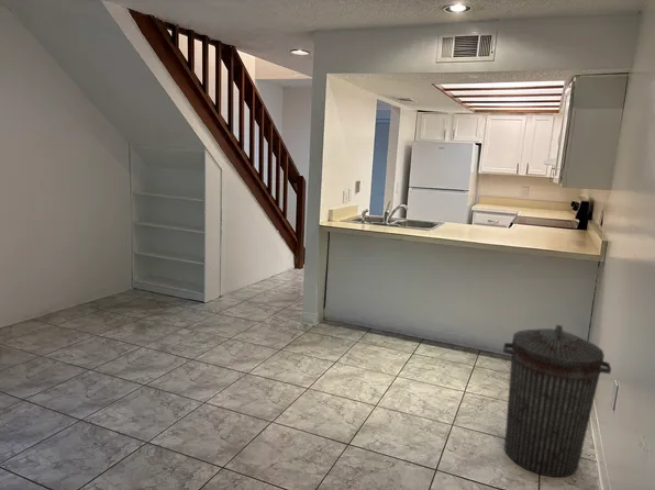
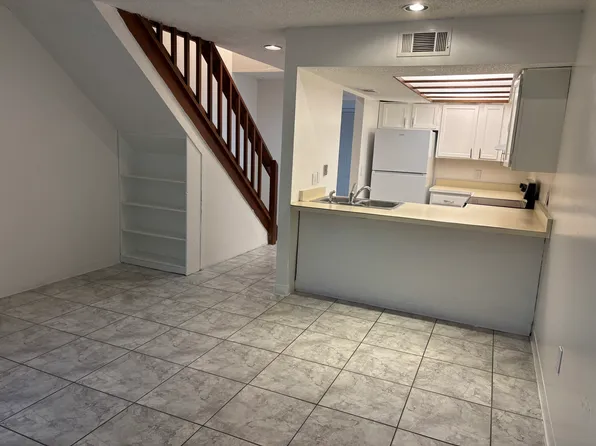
- trash can (548, 392)
